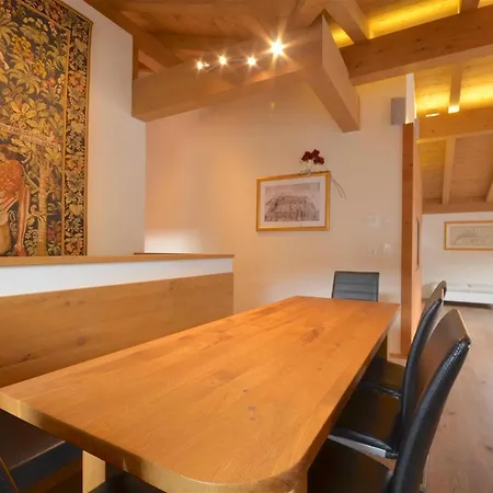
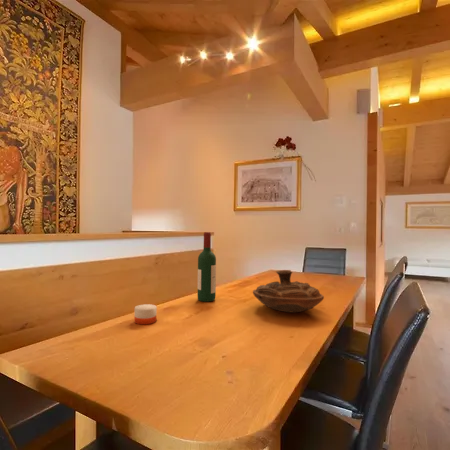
+ decorative bowl (287, 290)
+ wine bottle (206, 266)
+ candle (145, 306)
